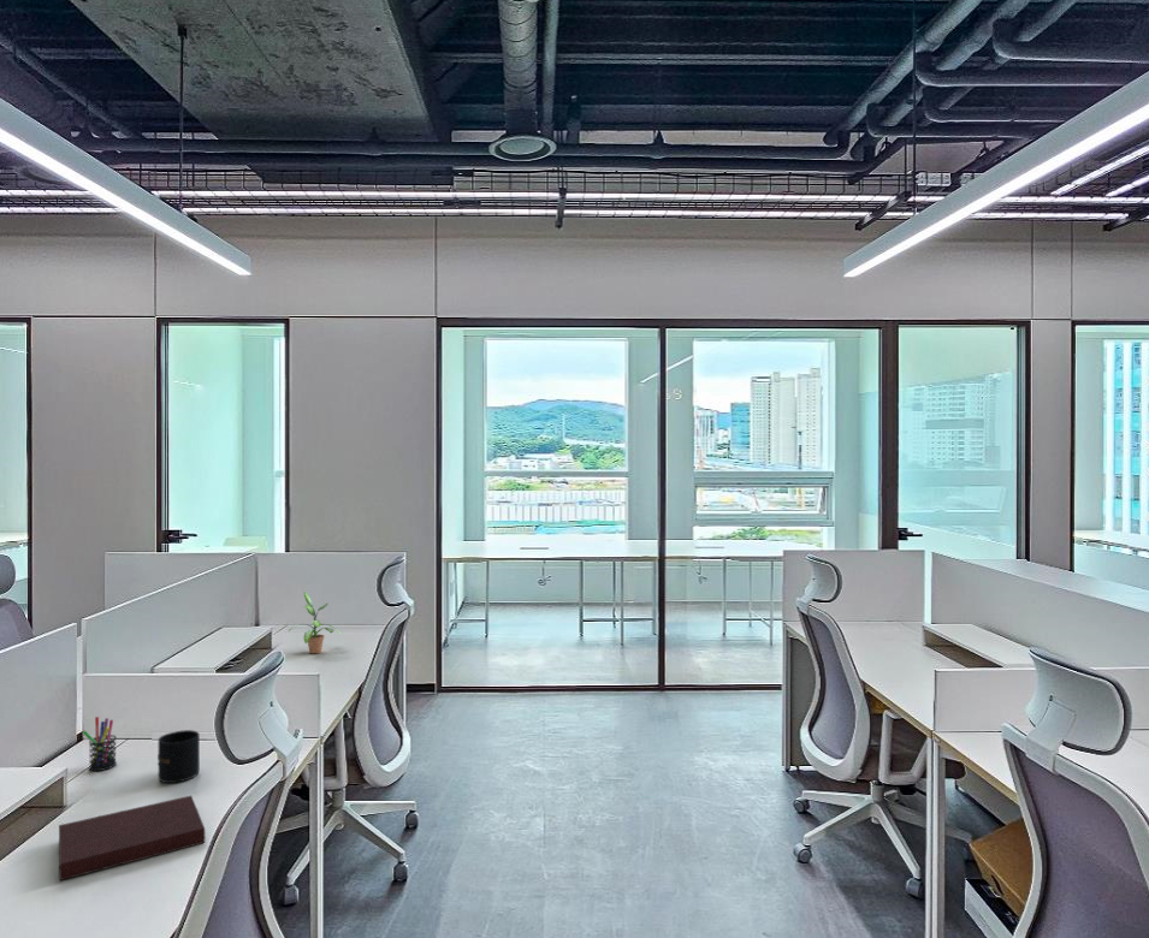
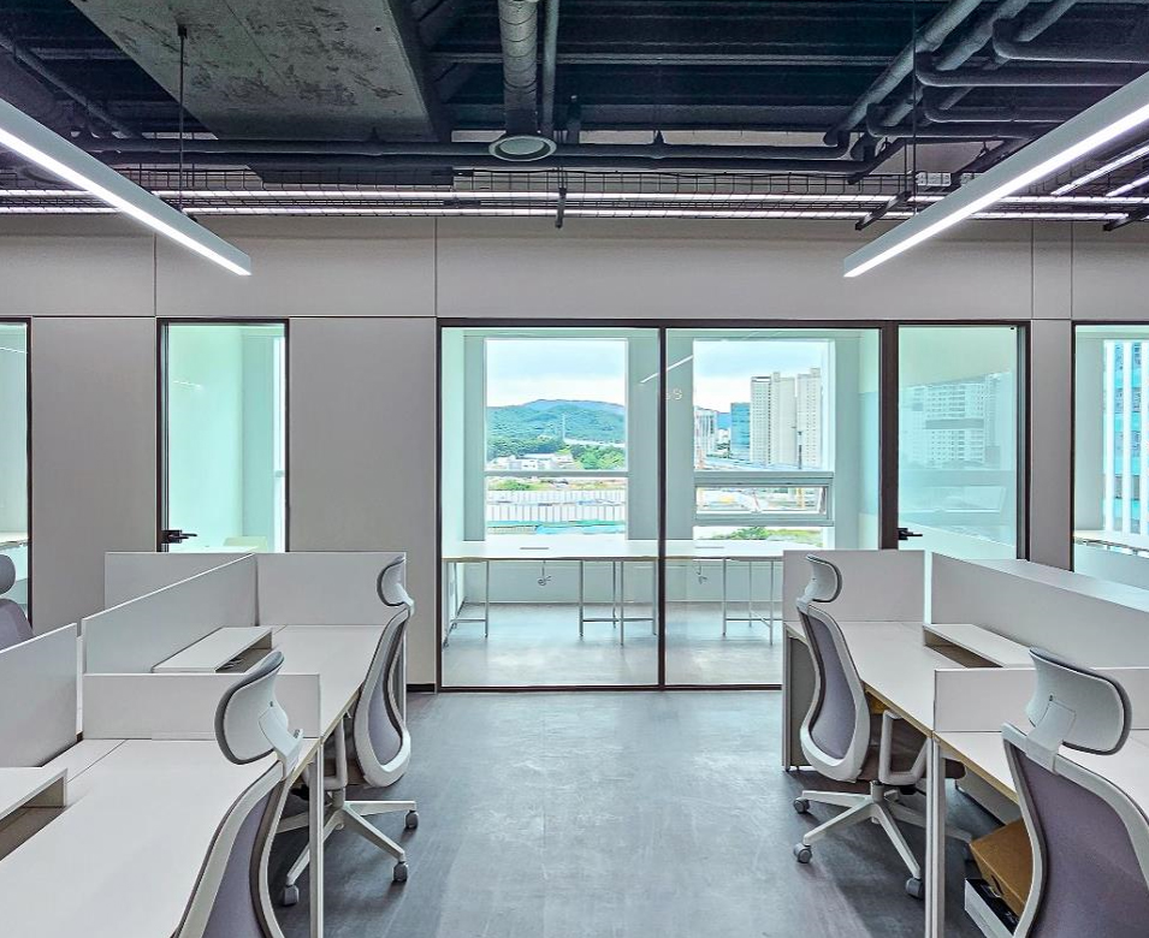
- pen holder (99, 743)
- mug (178, 754)
- notebook (131, 833)
- potted plant (315, 621)
